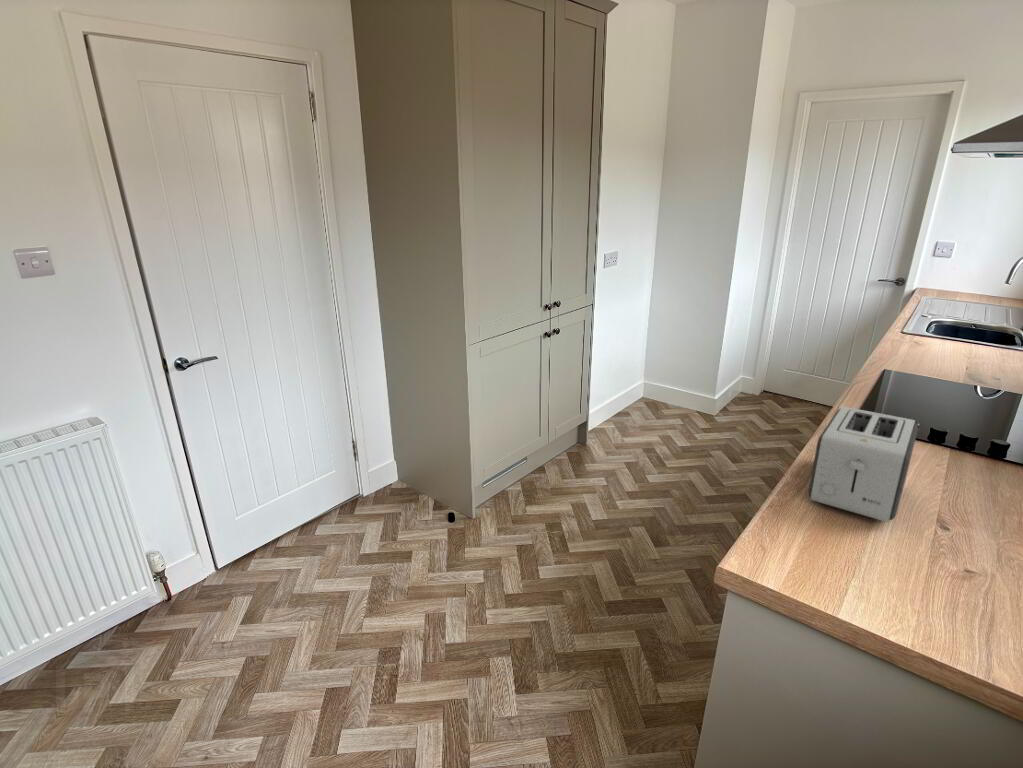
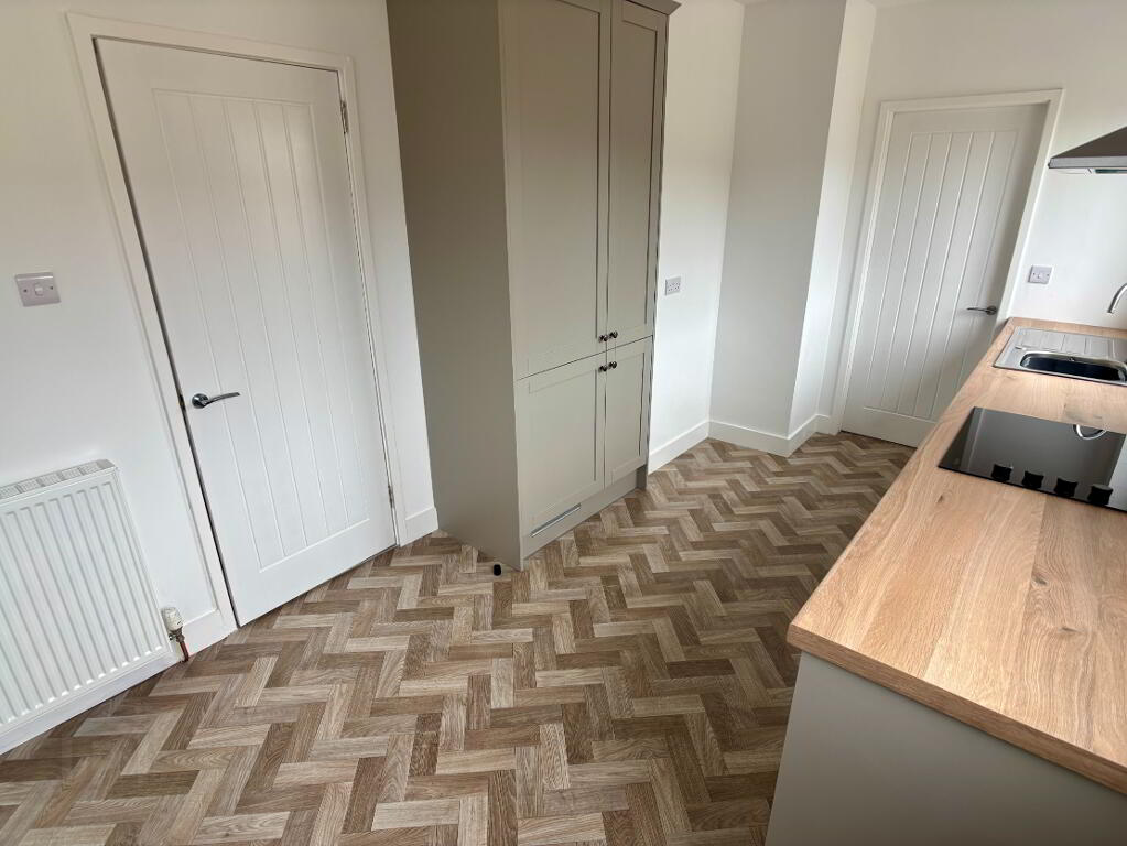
- toaster (862, 462)
